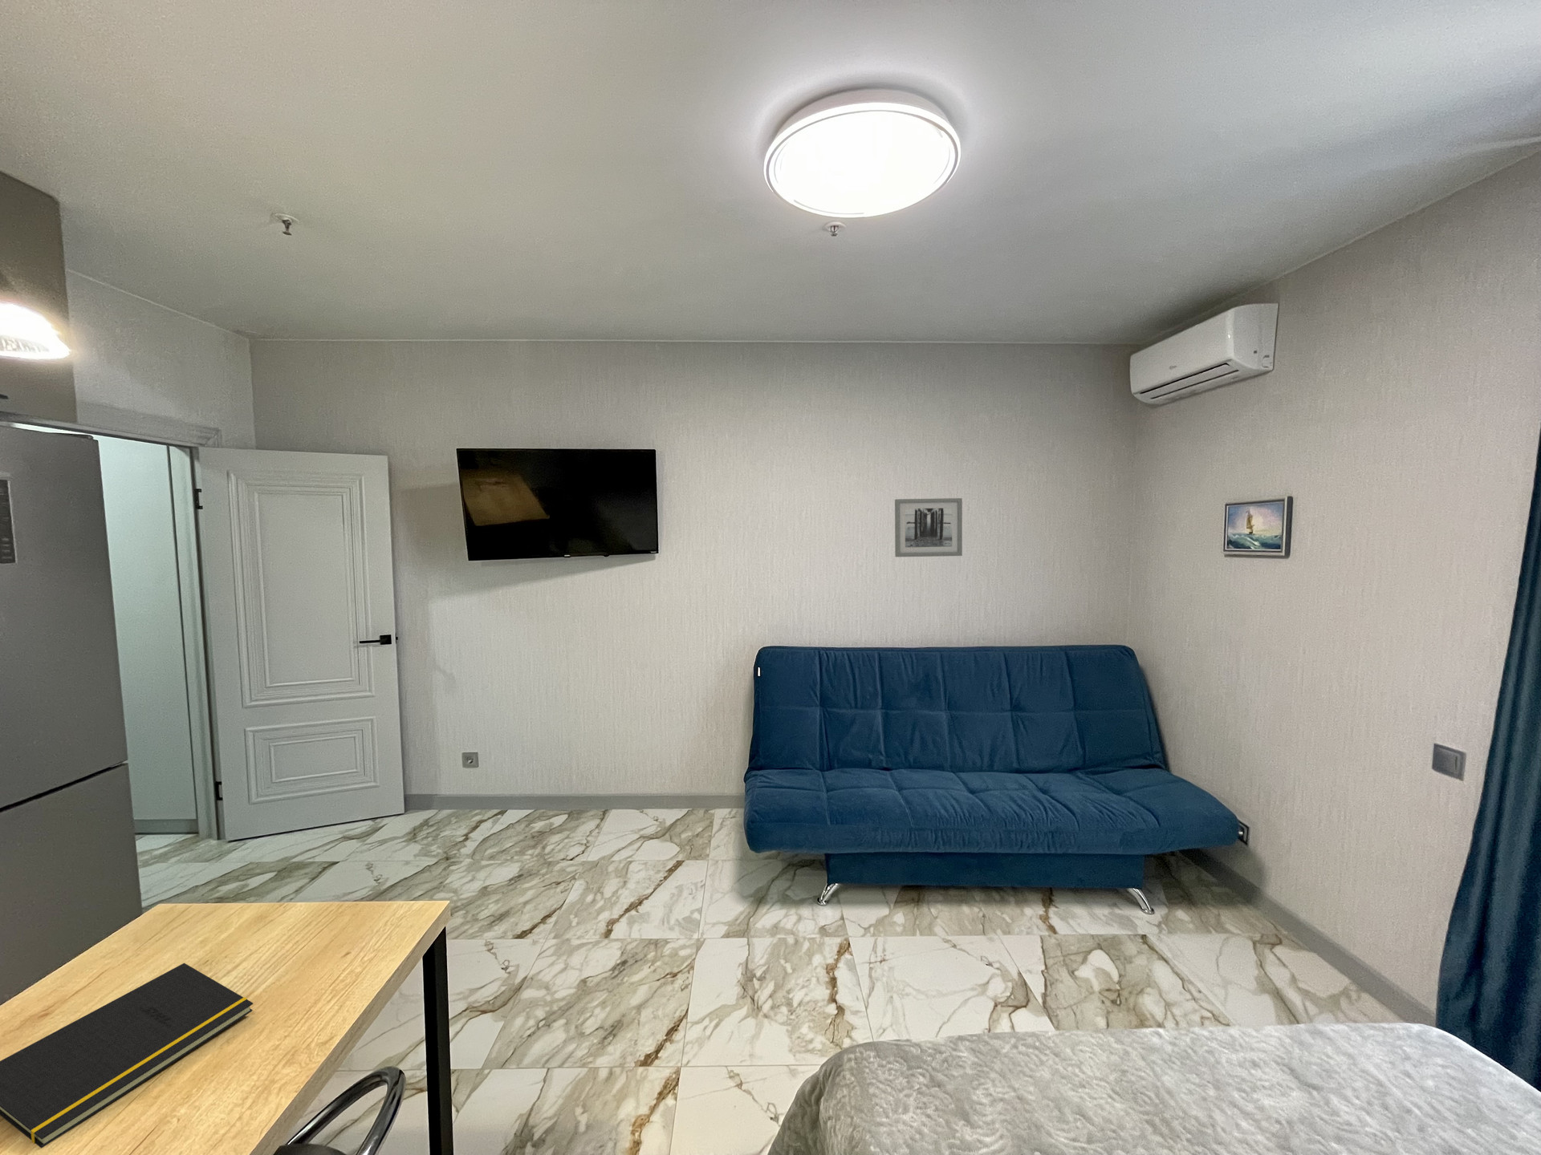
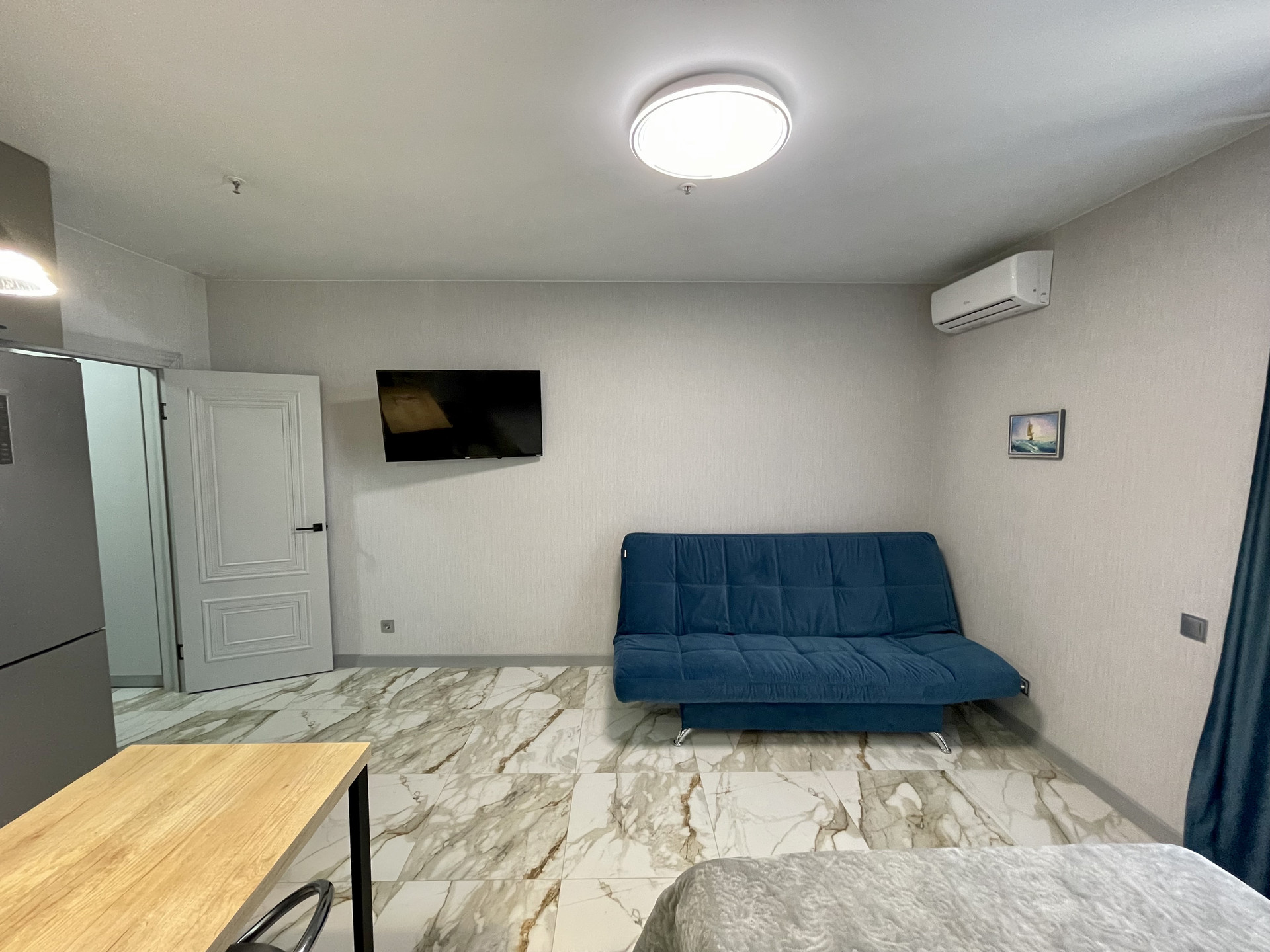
- wall art (928, 527)
- notepad (123, 1041)
